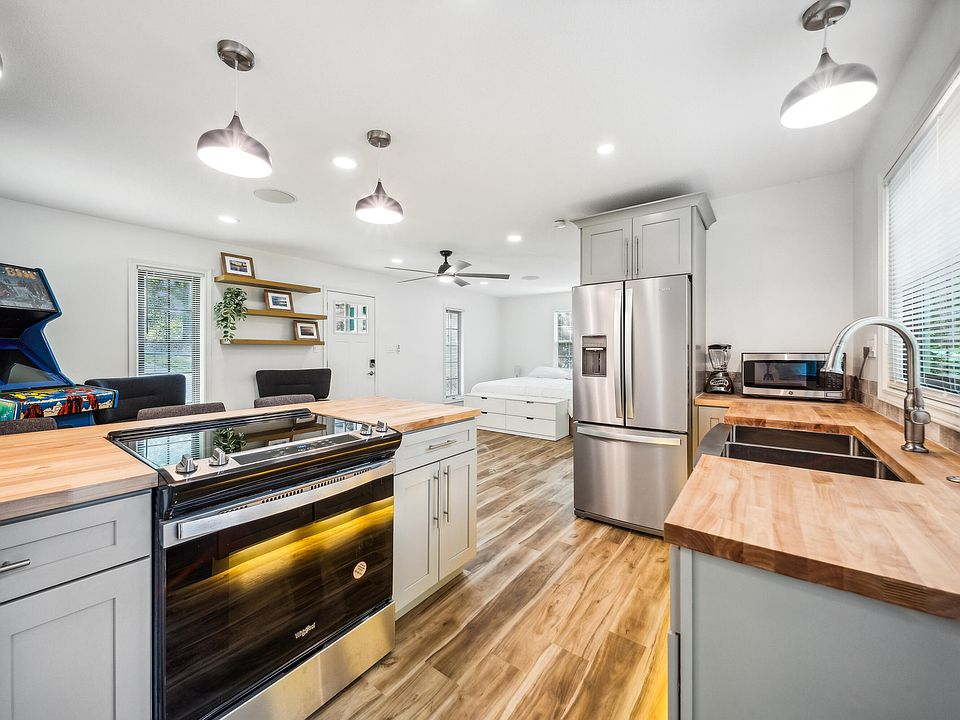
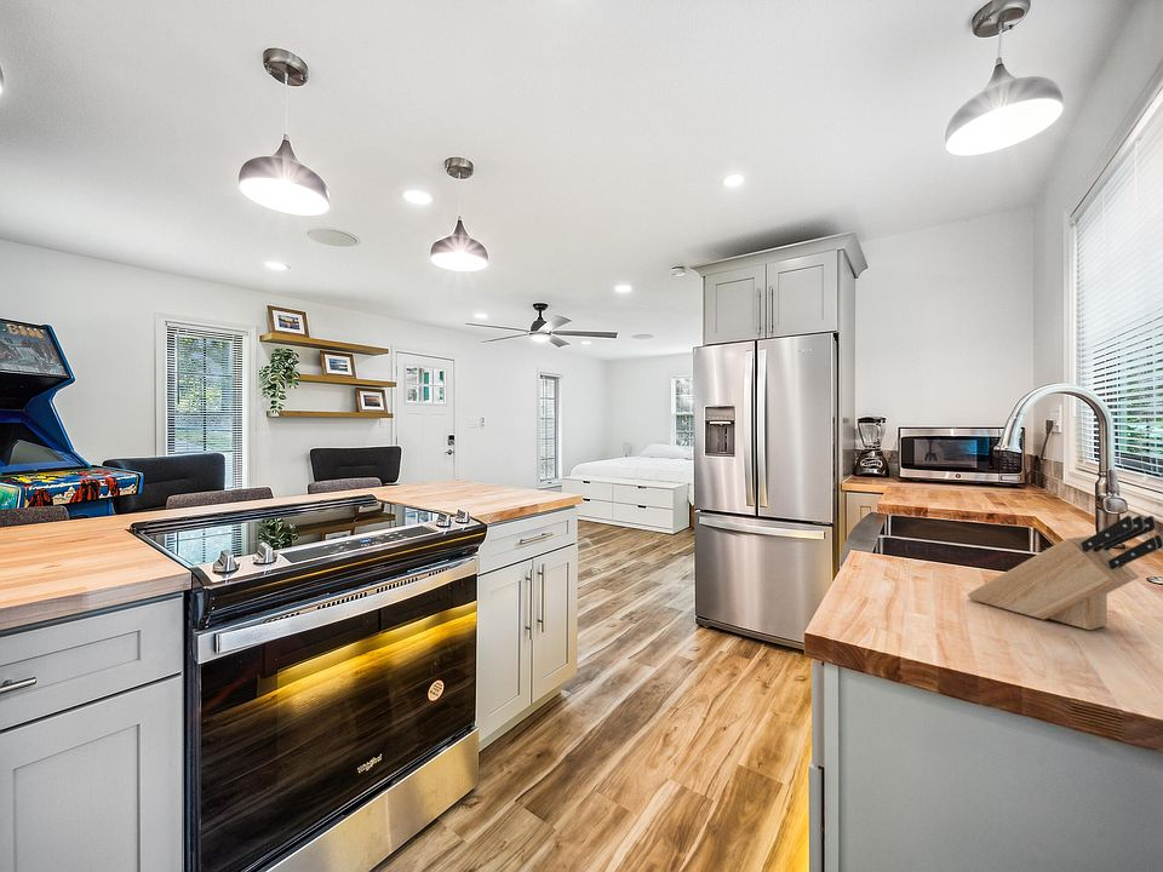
+ knife block (1058, 561)
